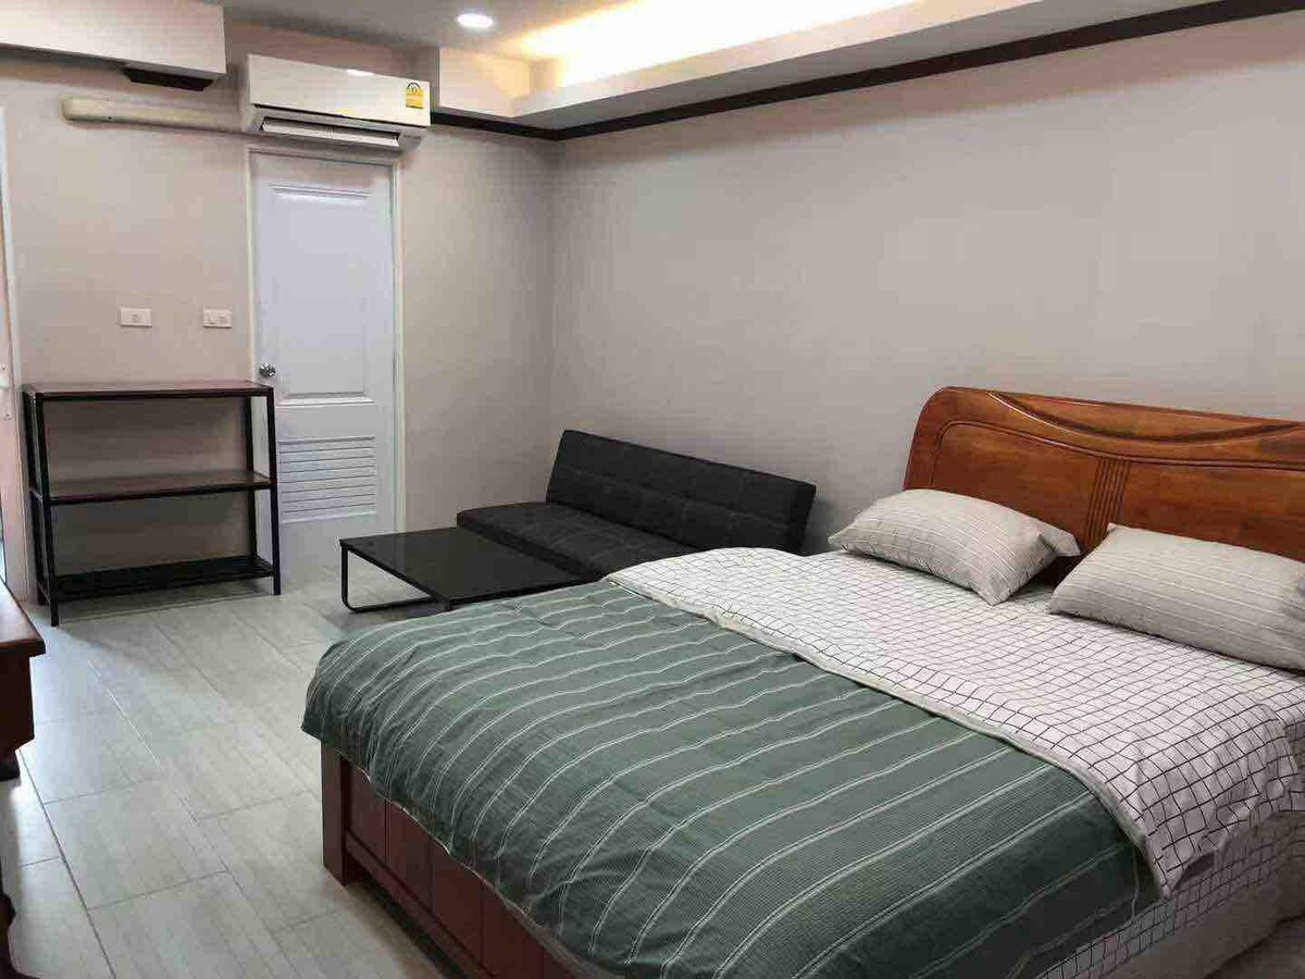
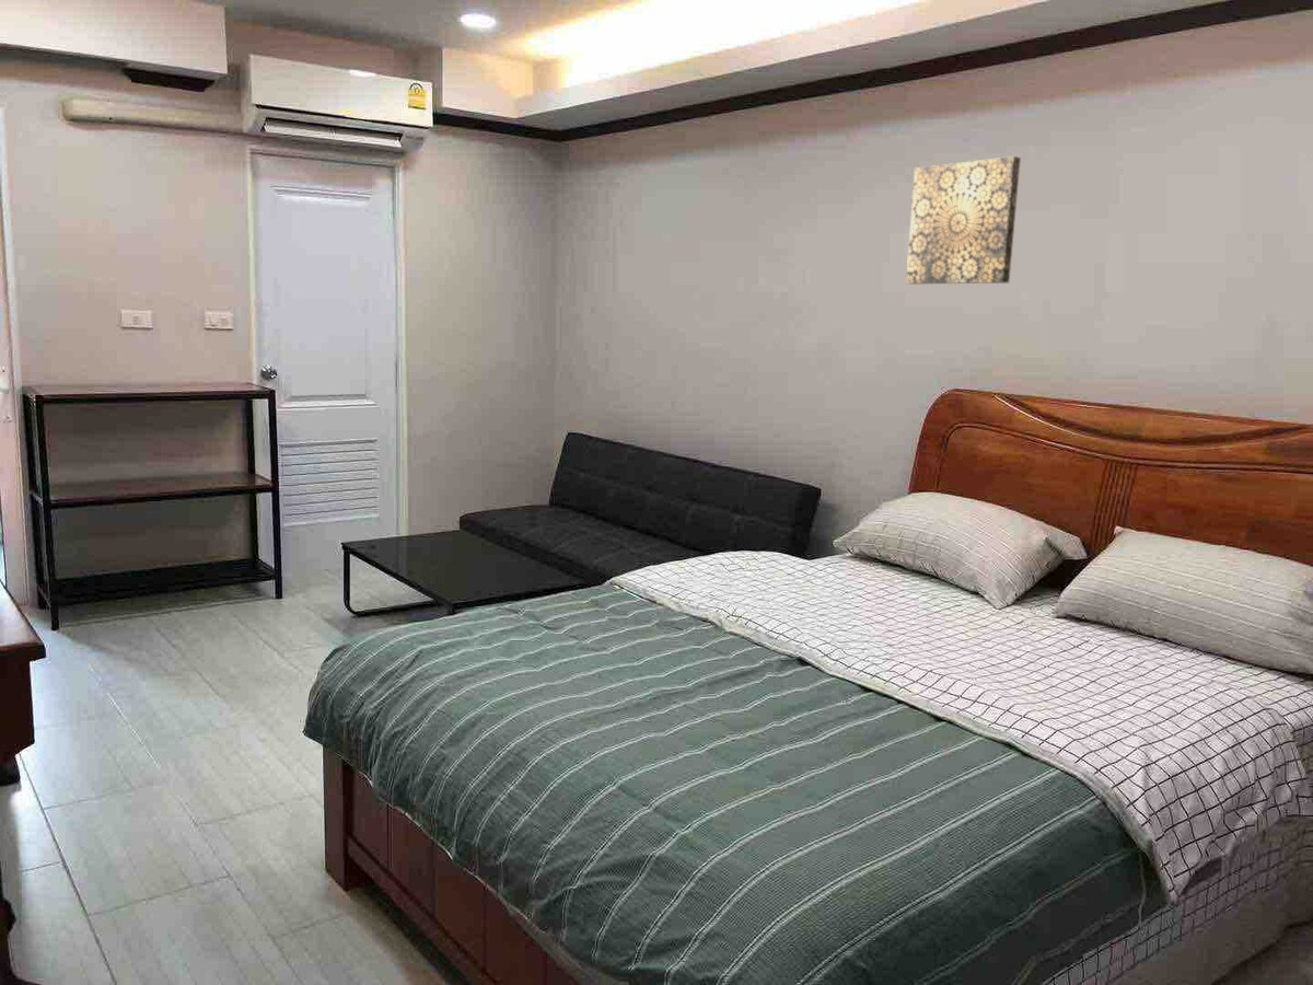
+ wall art (960, 223)
